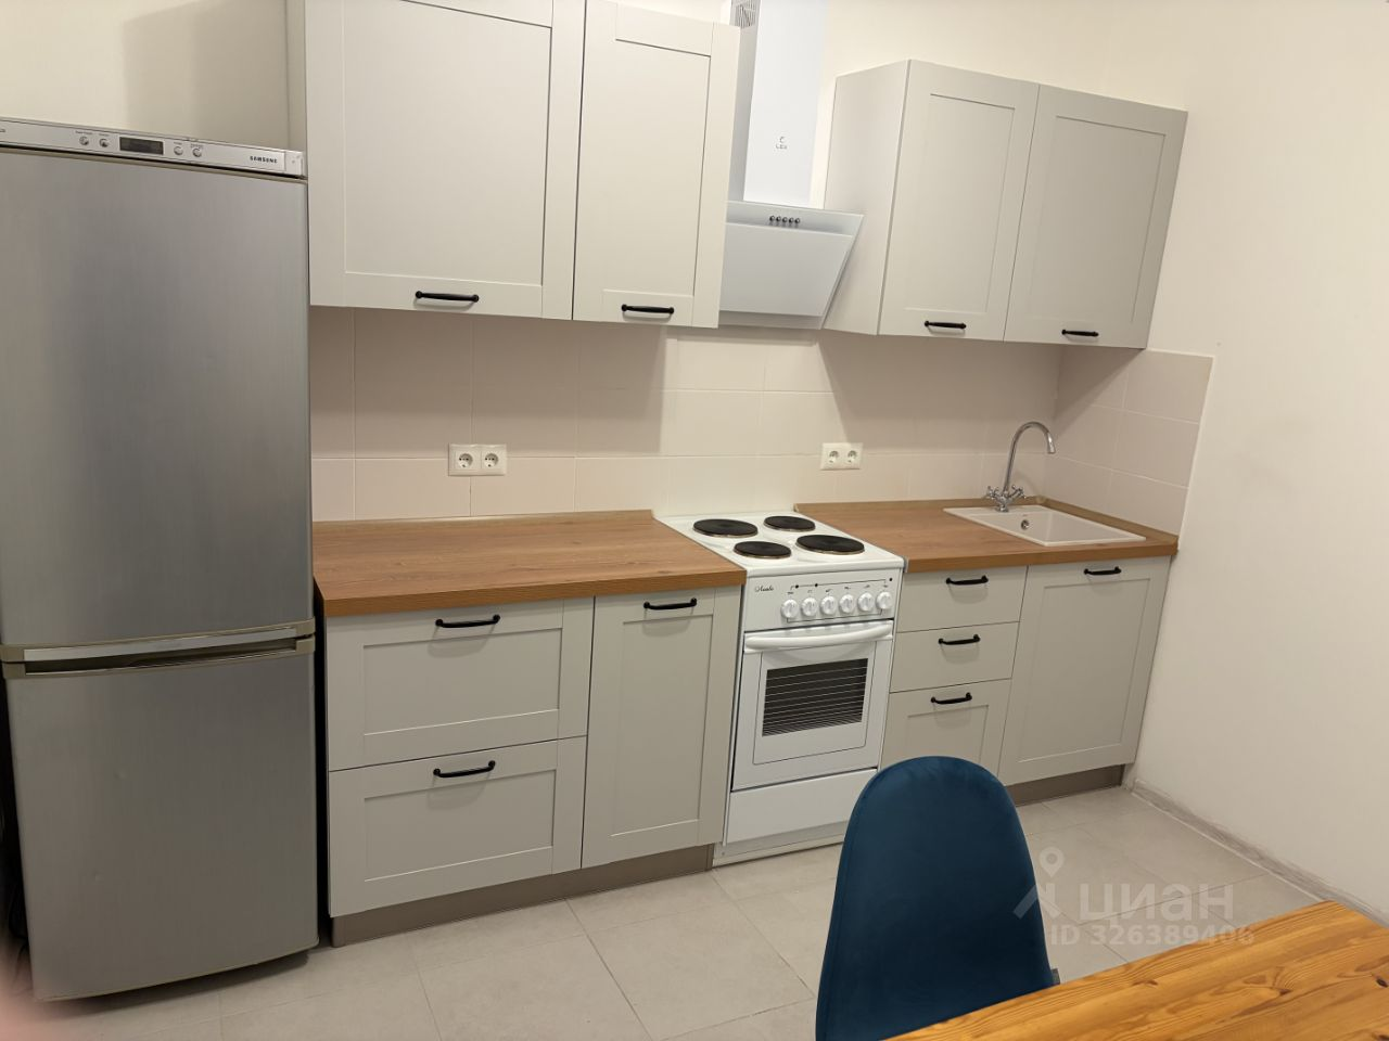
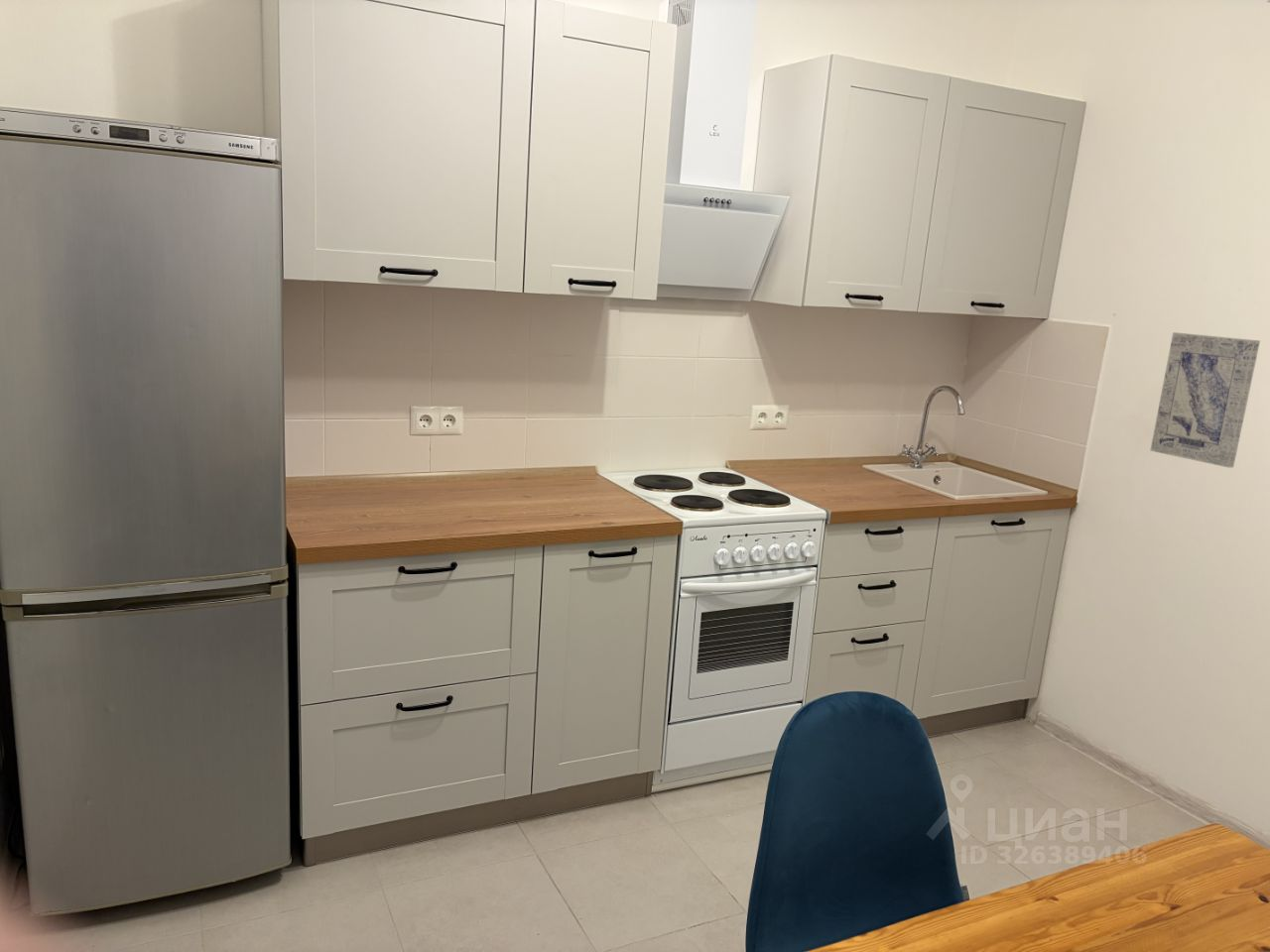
+ wall art (1203, 398)
